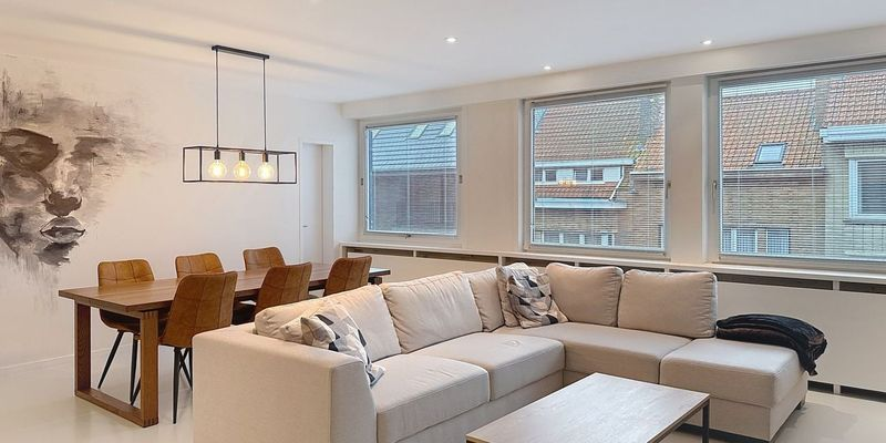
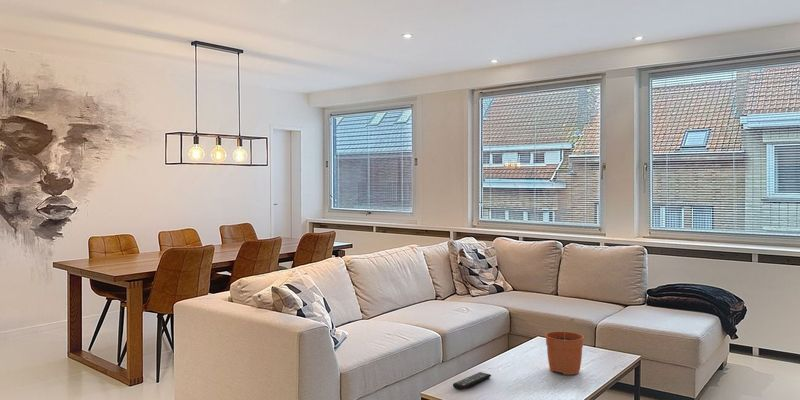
+ plant pot (564, 344)
+ remote control (472, 380)
